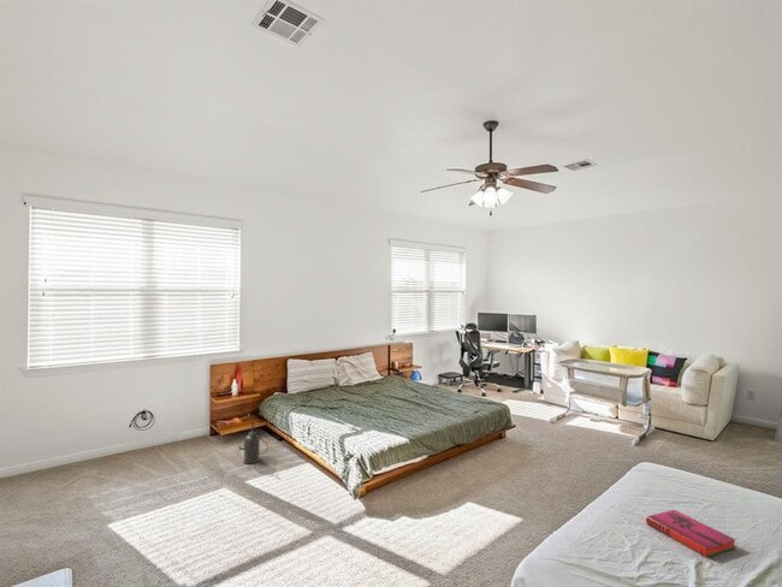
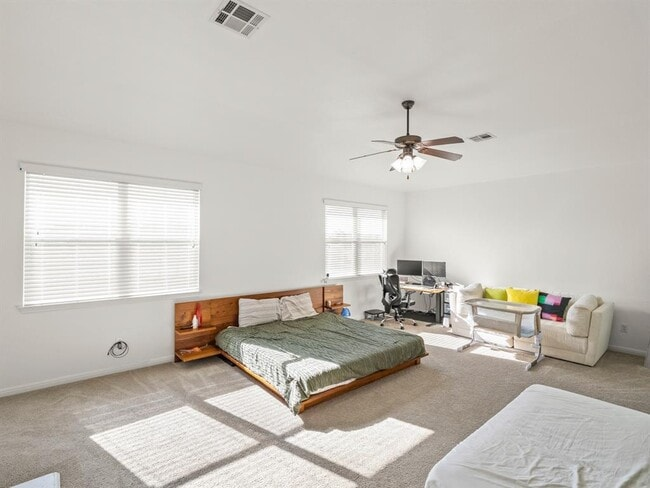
- oil lamp (254, 440)
- hardback book (688, 530)
